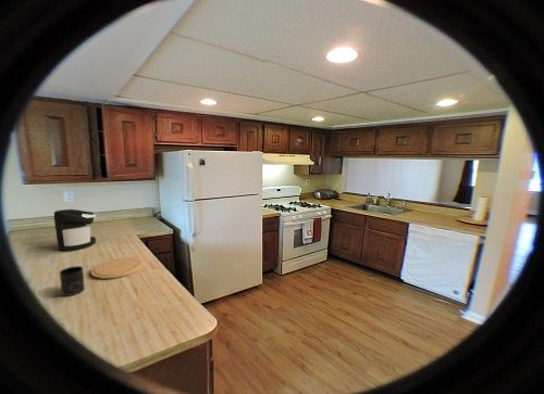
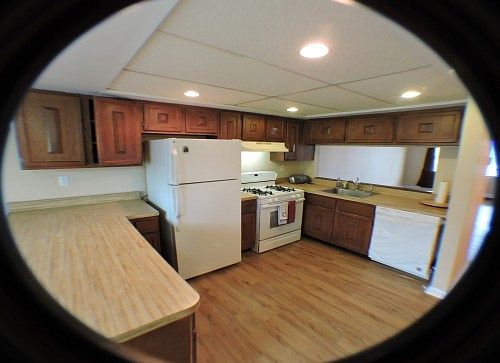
- plate (119, 266)
- coffee maker (77, 227)
- mug (71, 279)
